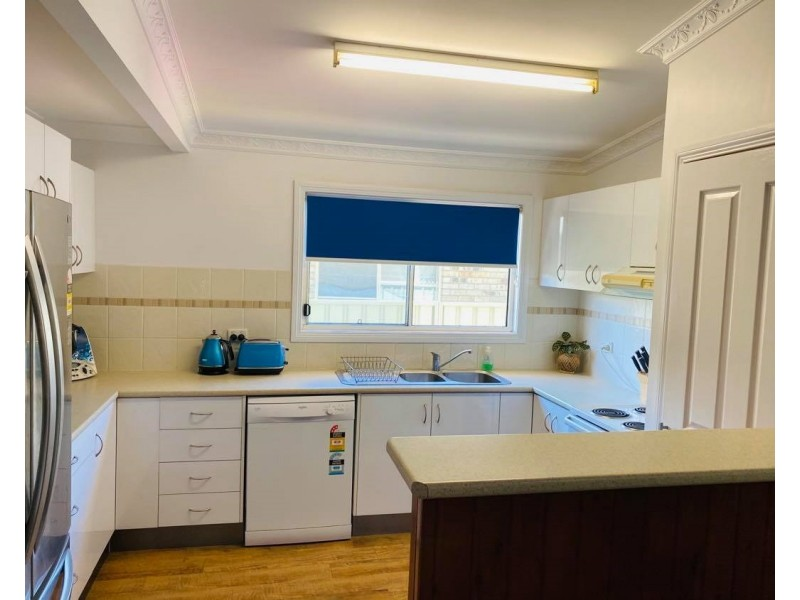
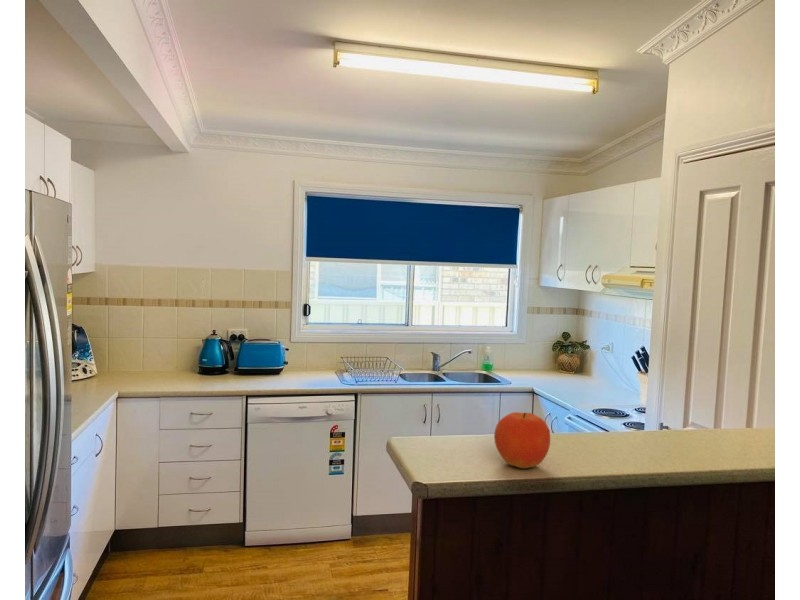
+ fruit (522, 439)
